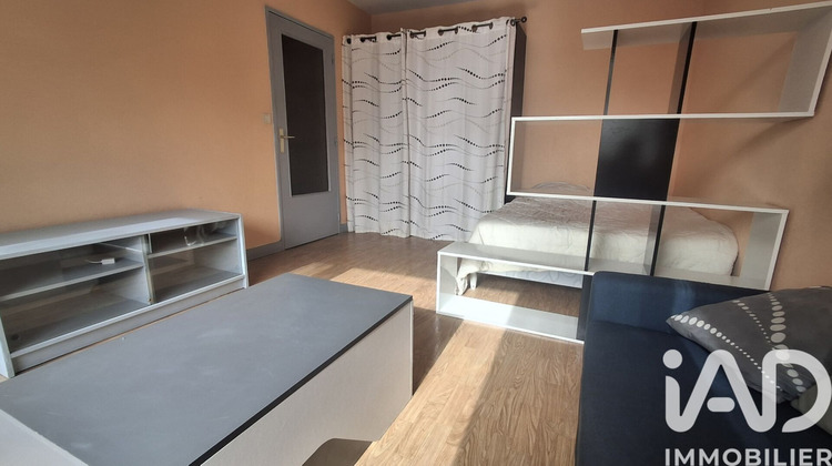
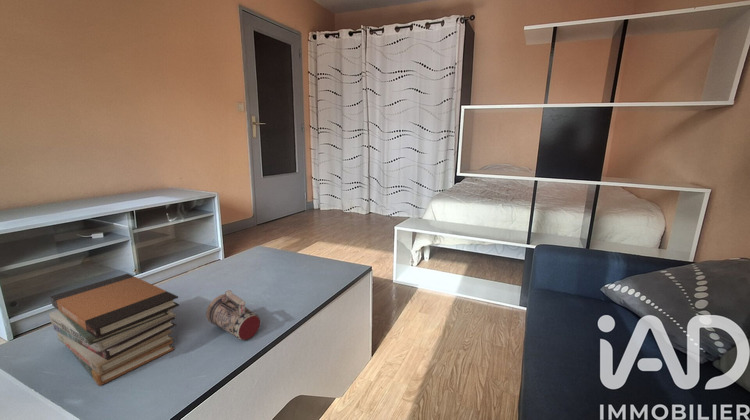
+ book stack (116, 321)
+ beer mug (234, 310)
